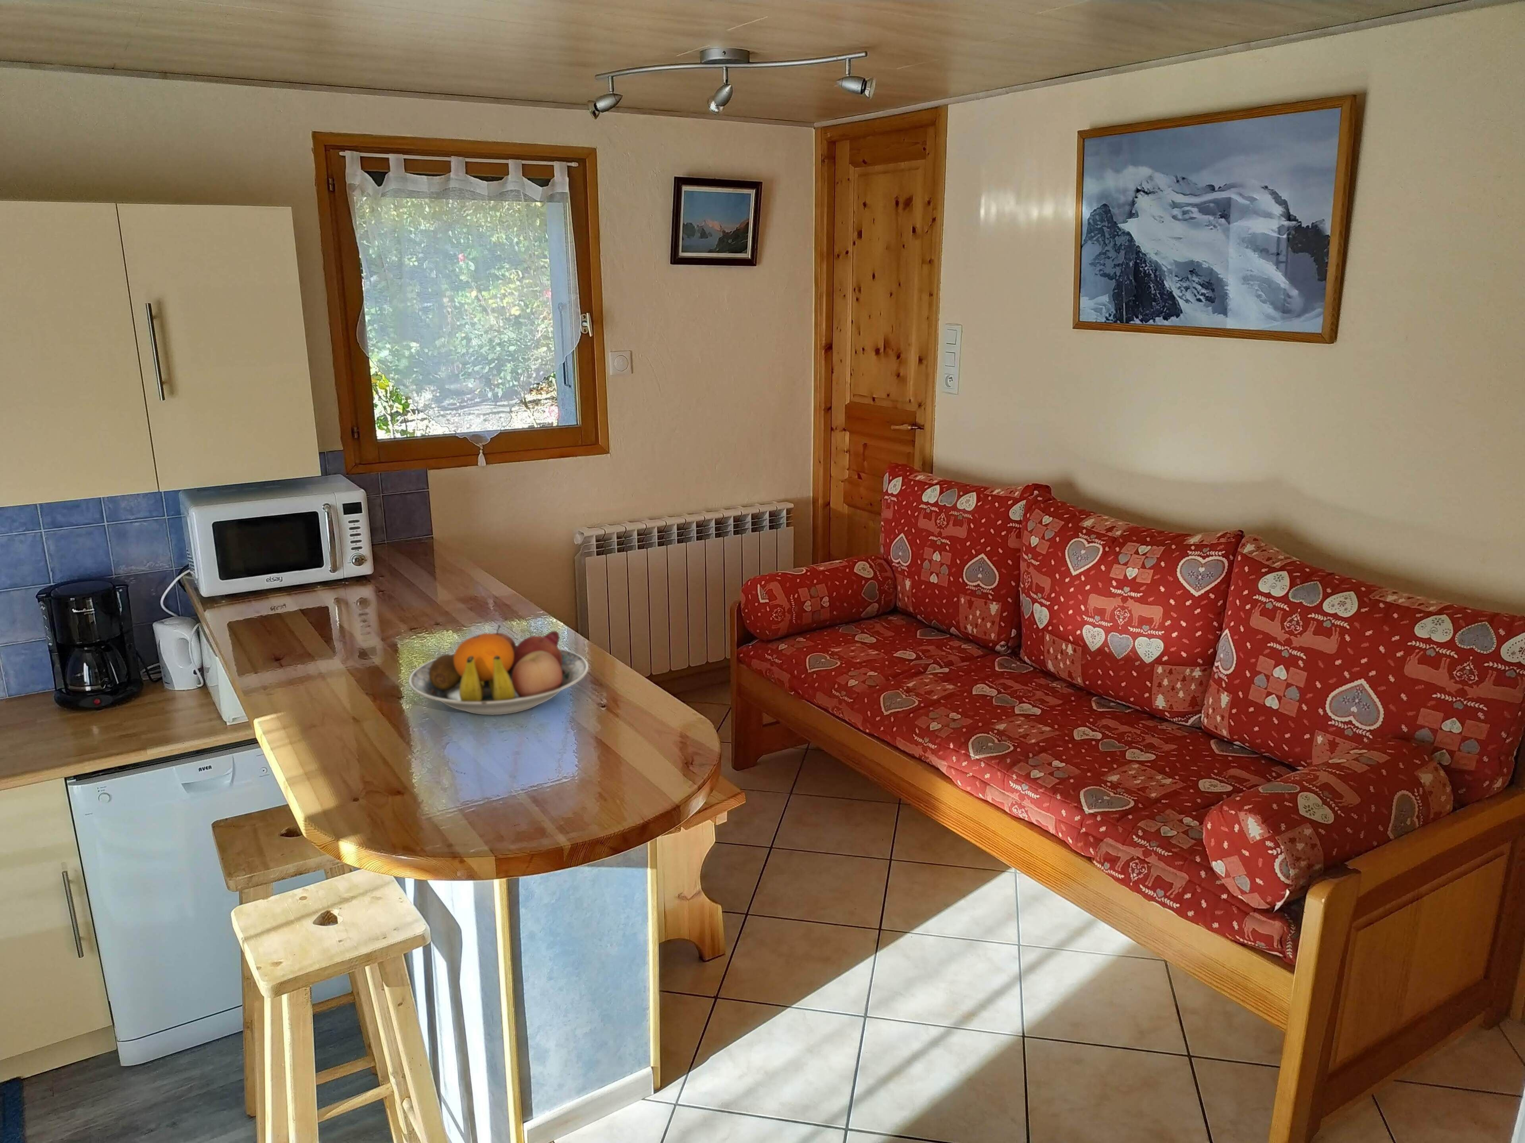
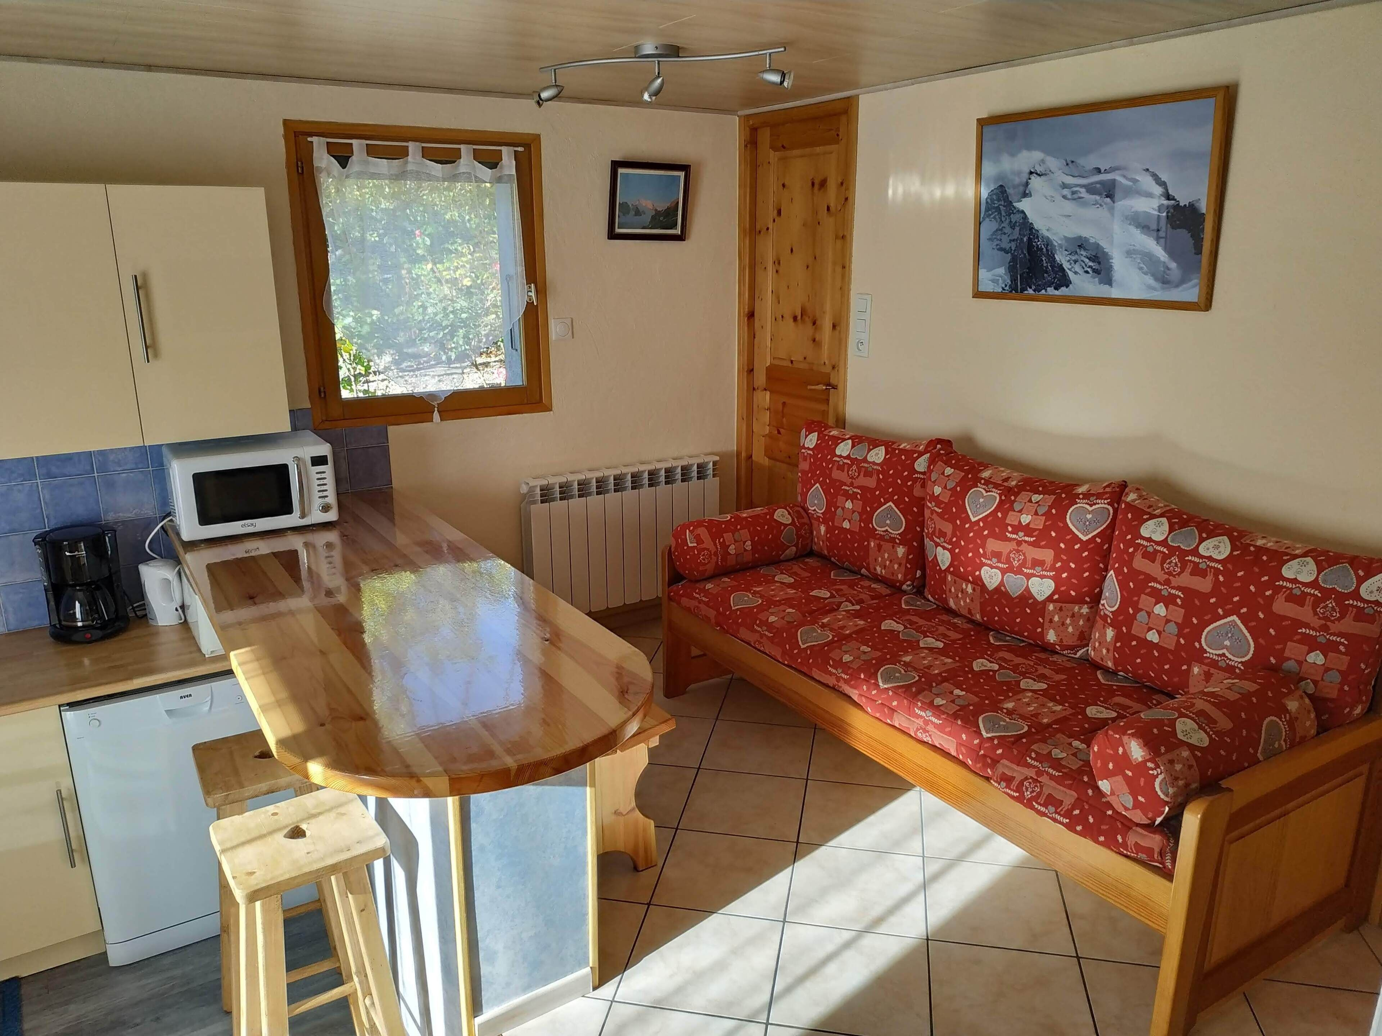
- fruit bowl (500, 664)
